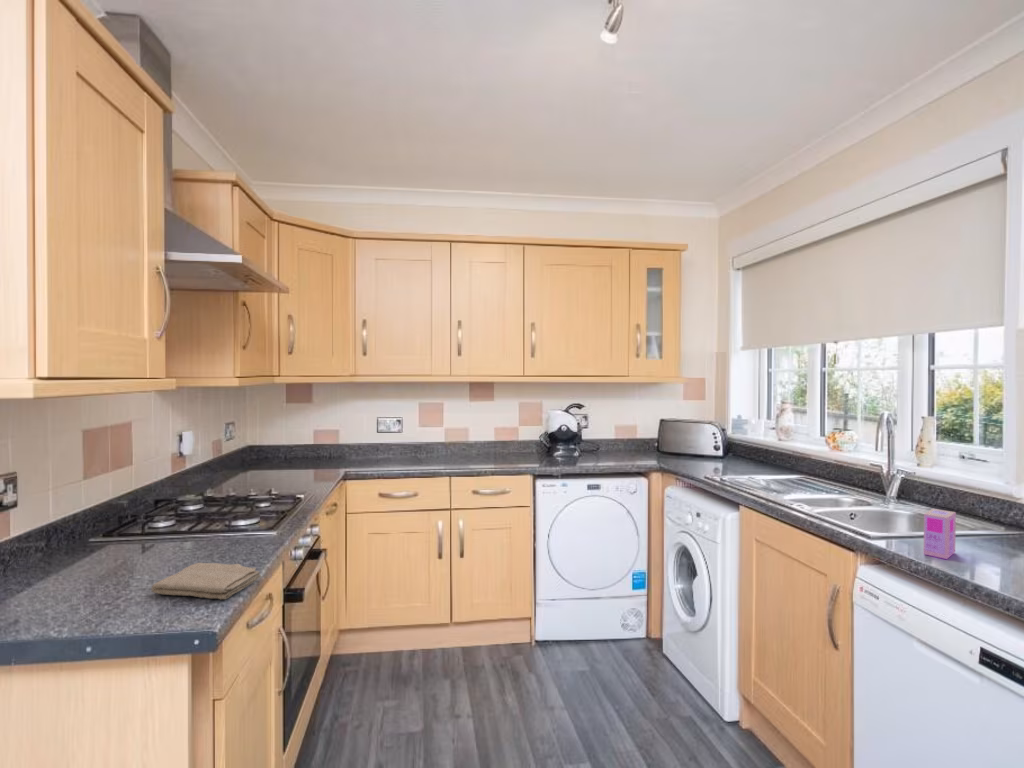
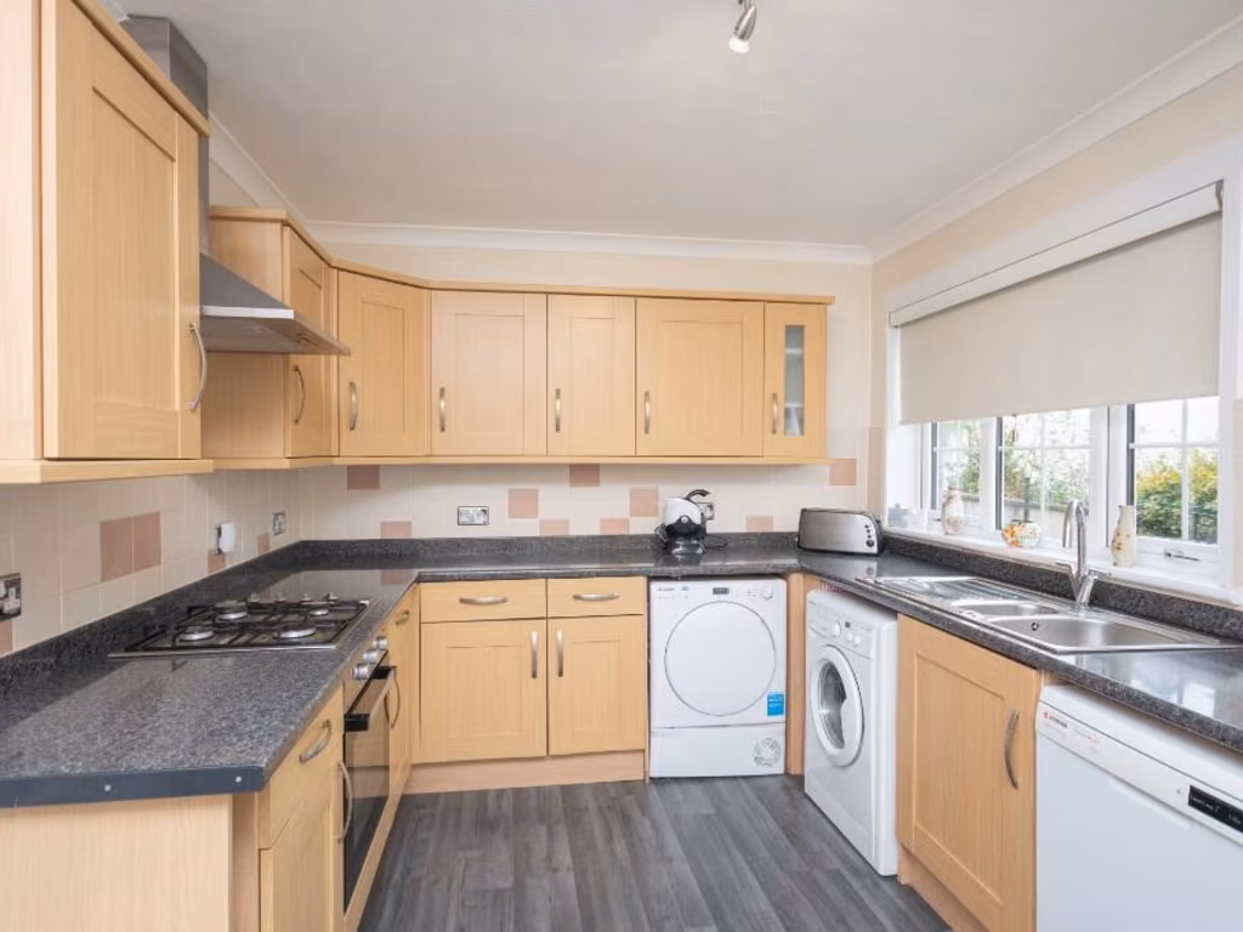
- washcloth (208, 579)
- dish soap box (939, 533)
